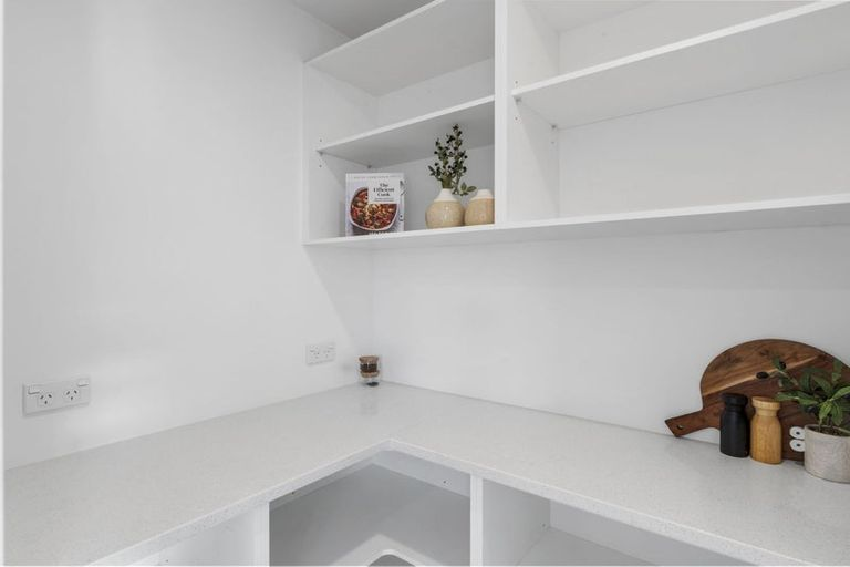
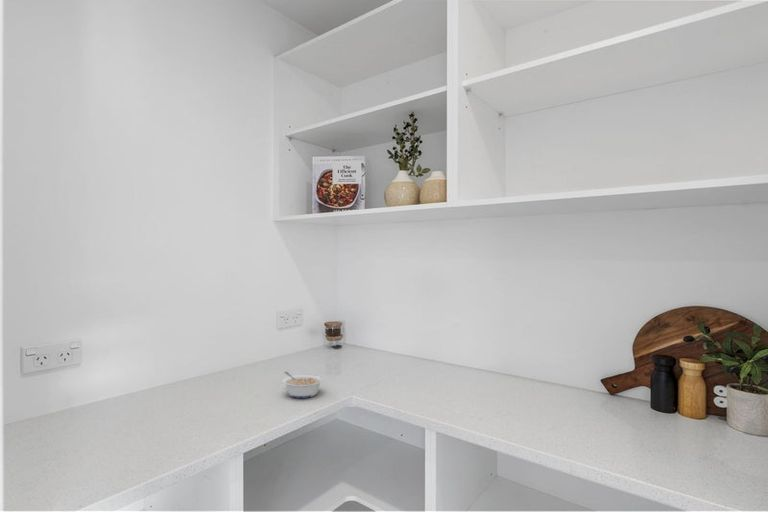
+ legume (301, 385)
